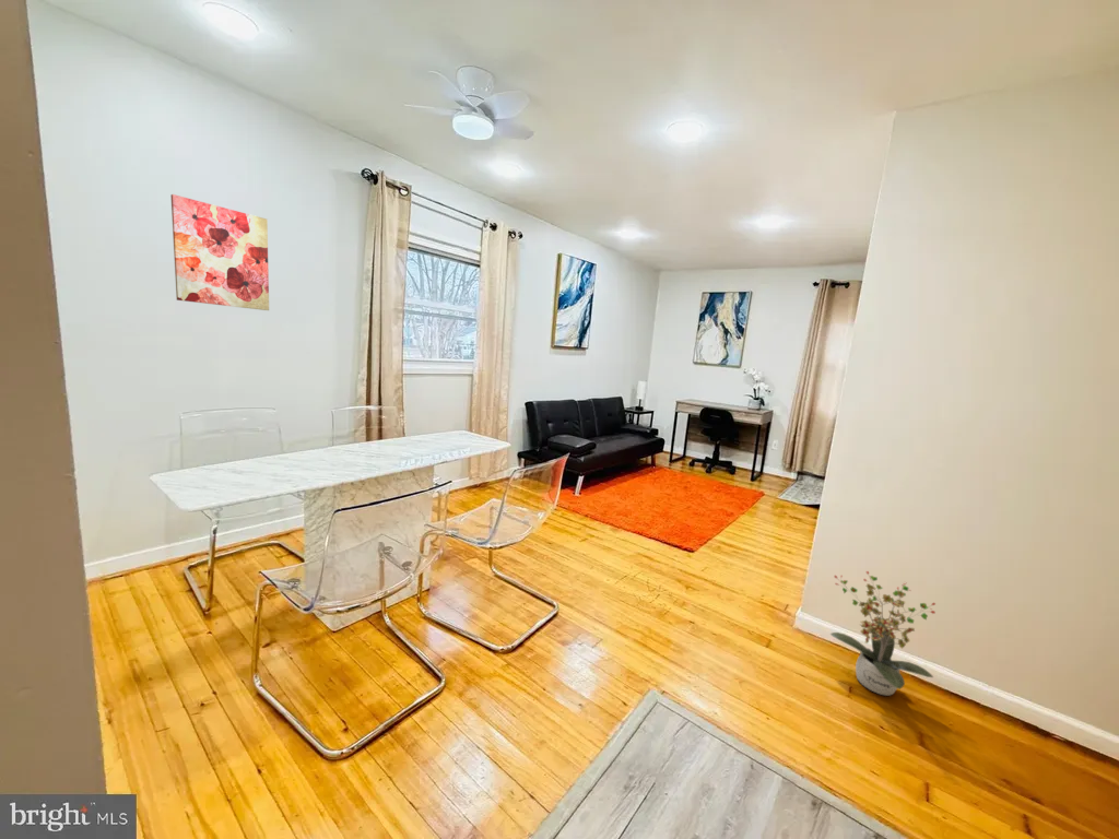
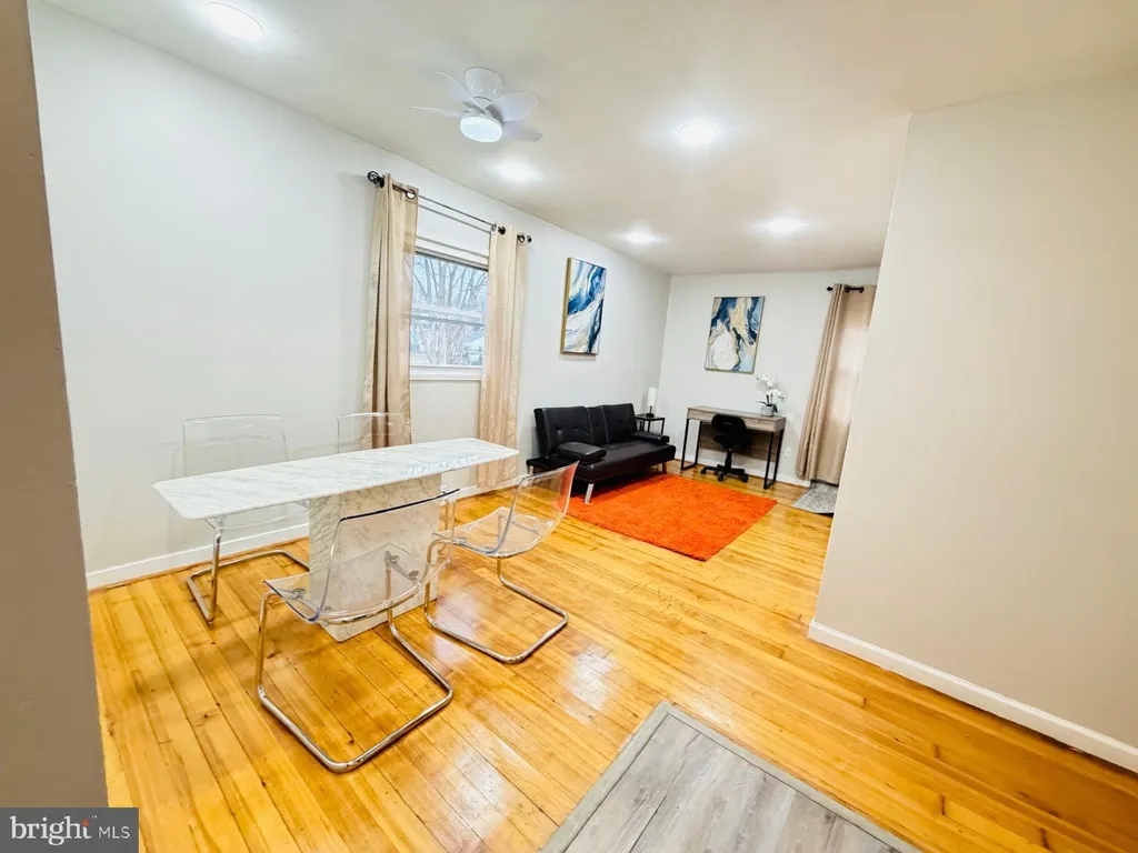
- potted plant (879, 634)
- wall art (224, 257)
